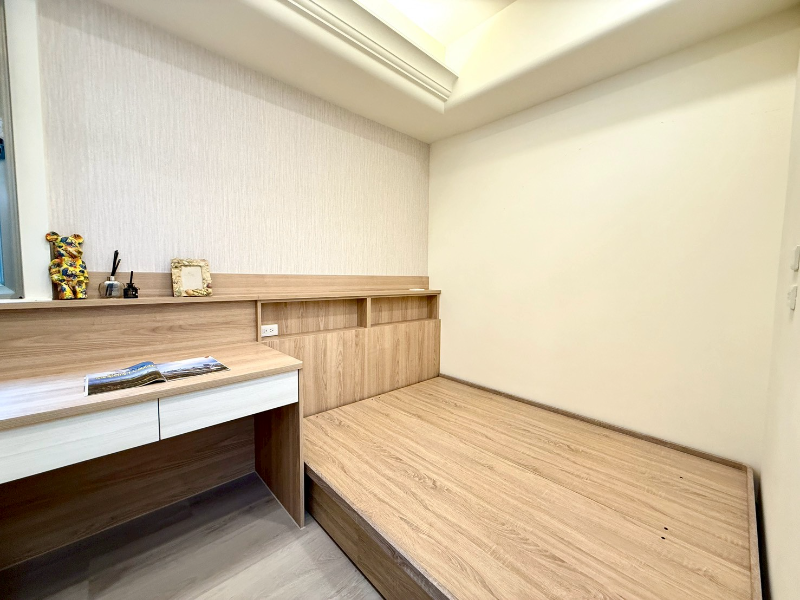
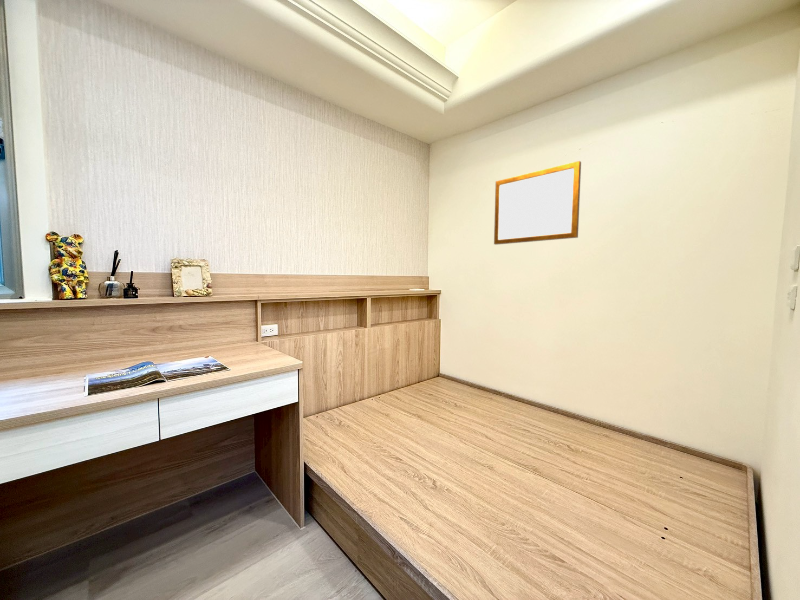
+ writing board (533, 207)
